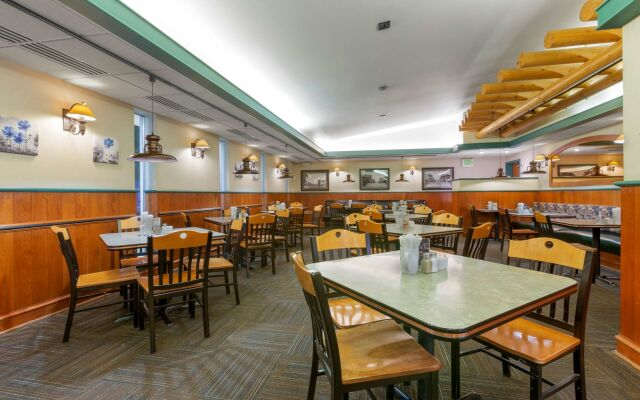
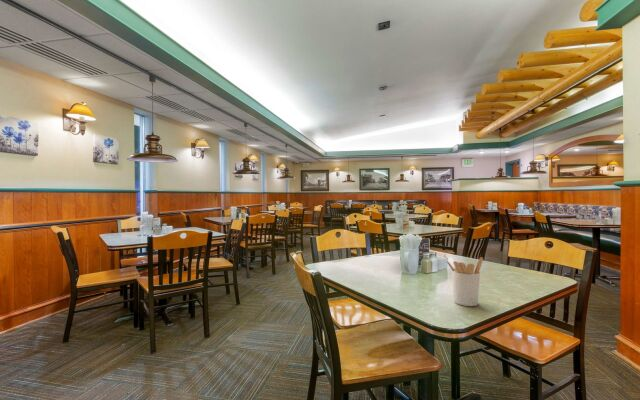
+ utensil holder (465, 280)
